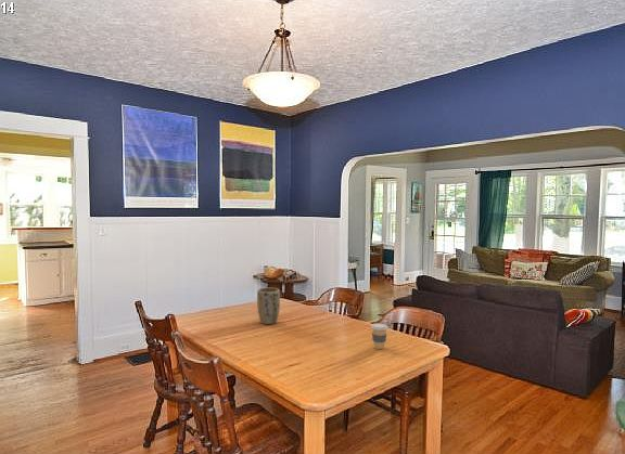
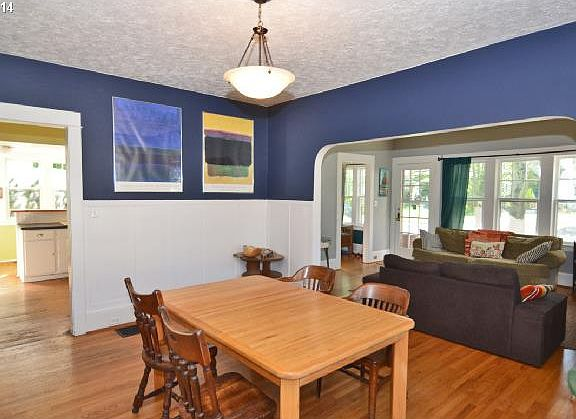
- coffee cup (379, 336)
- plant pot (268, 306)
